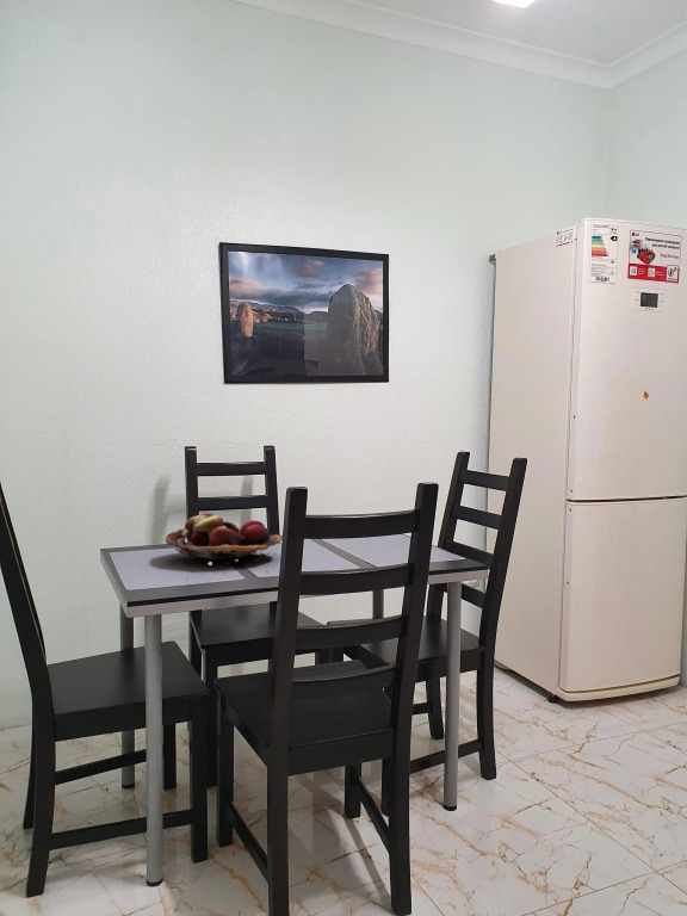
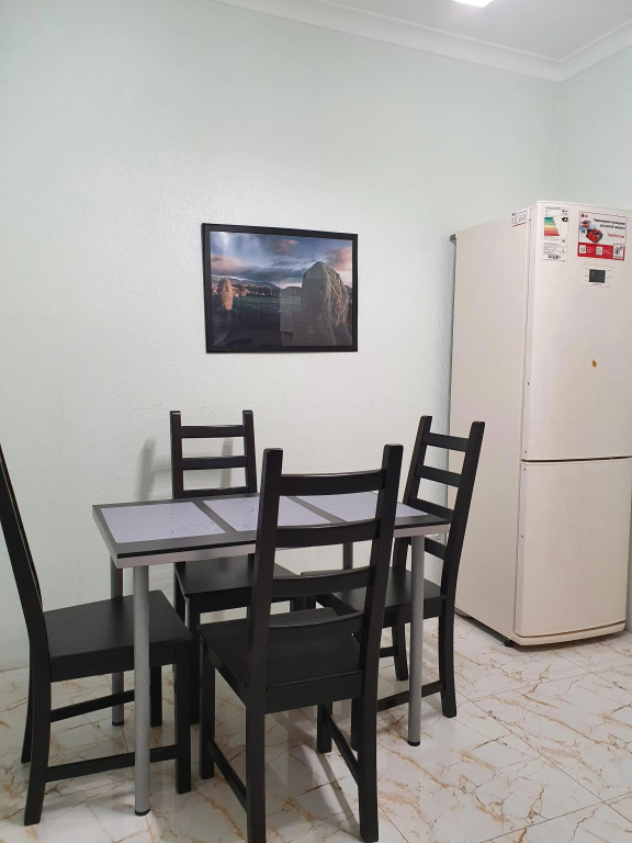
- fruit basket (221, 536)
